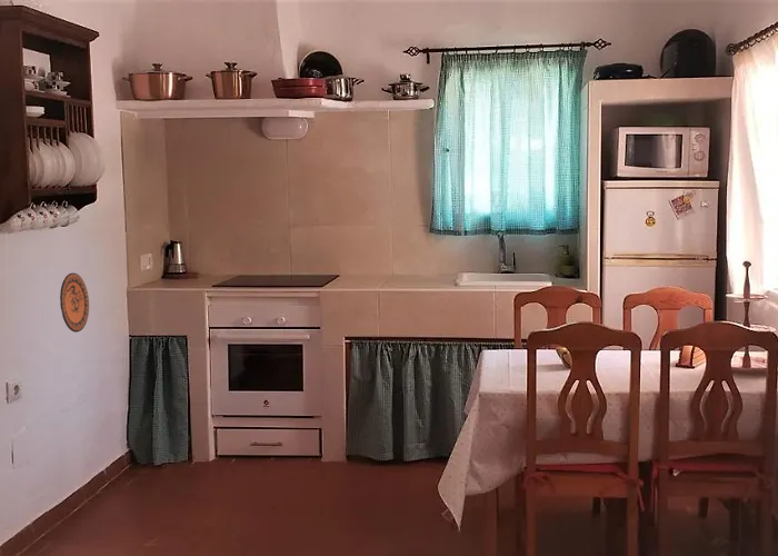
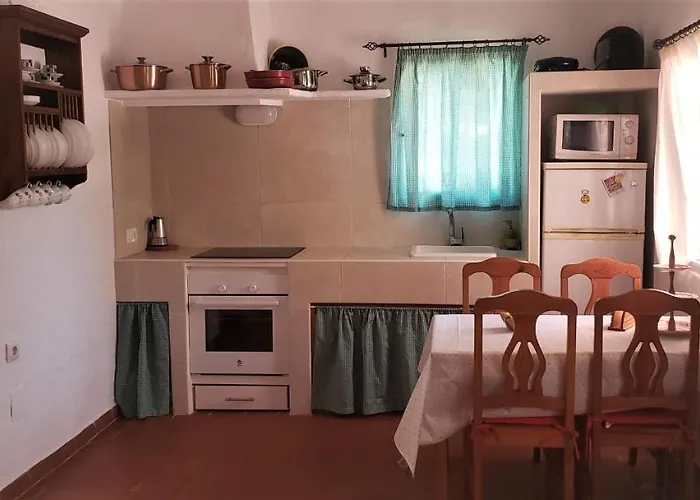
- decorative plate (73, 302)
